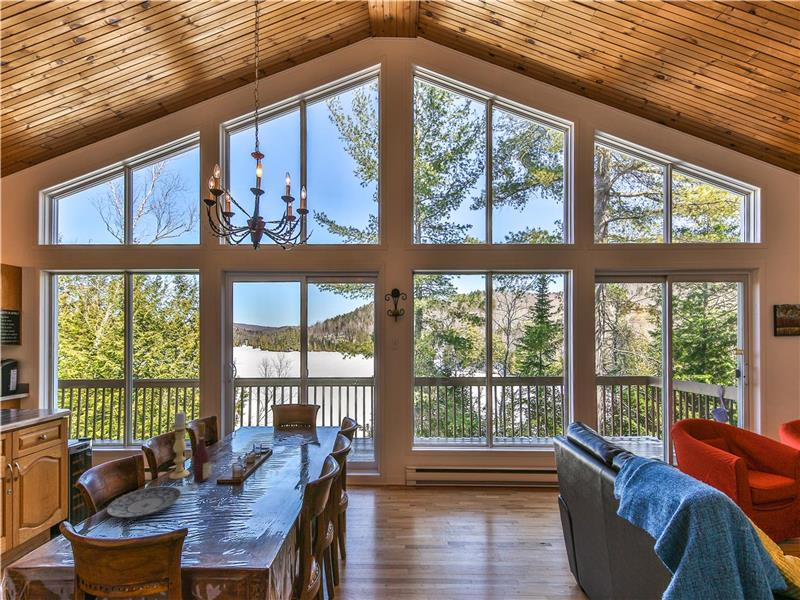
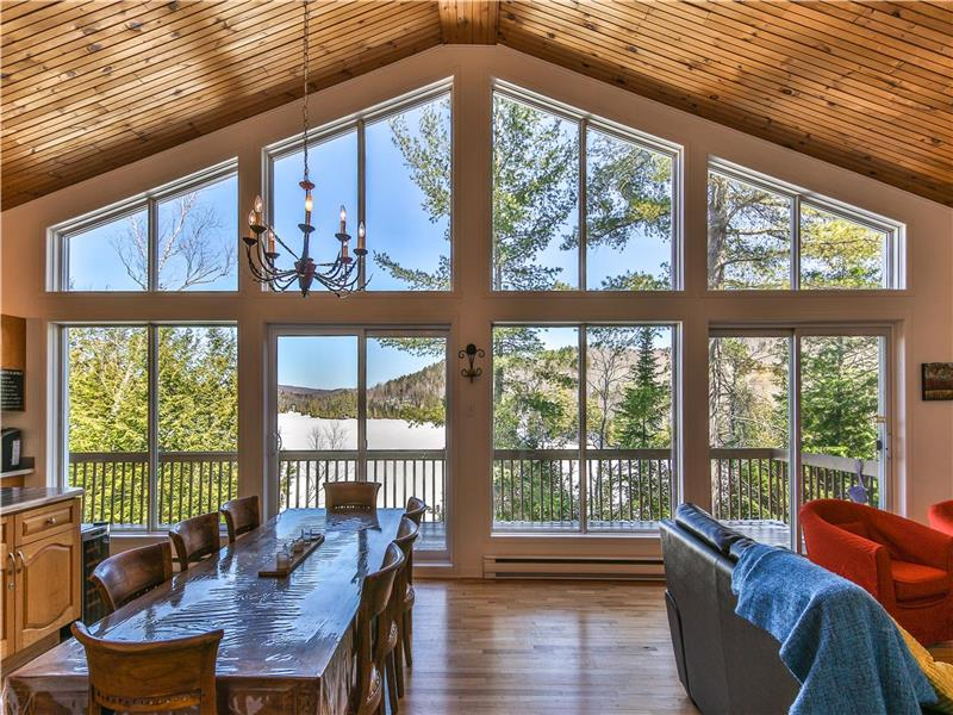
- wine bottle (201, 451)
- candle holder (179, 443)
- plate (145, 503)
